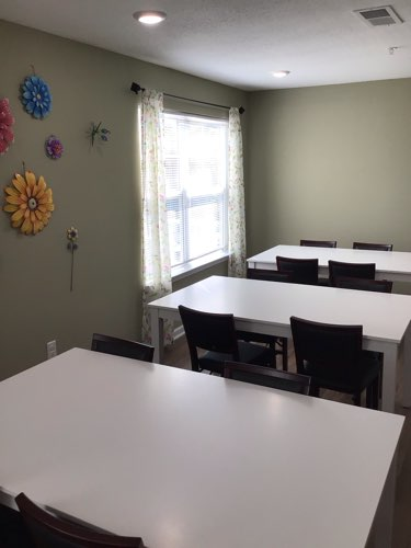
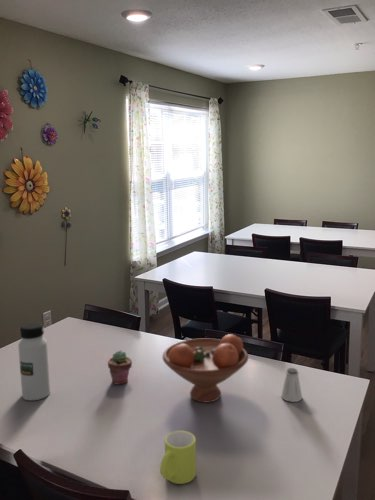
+ potted succulent (119, 366)
+ water bottle (34, 360)
+ saltshaker (291, 383)
+ fruit bowl (205, 366)
+ mug (176, 460)
